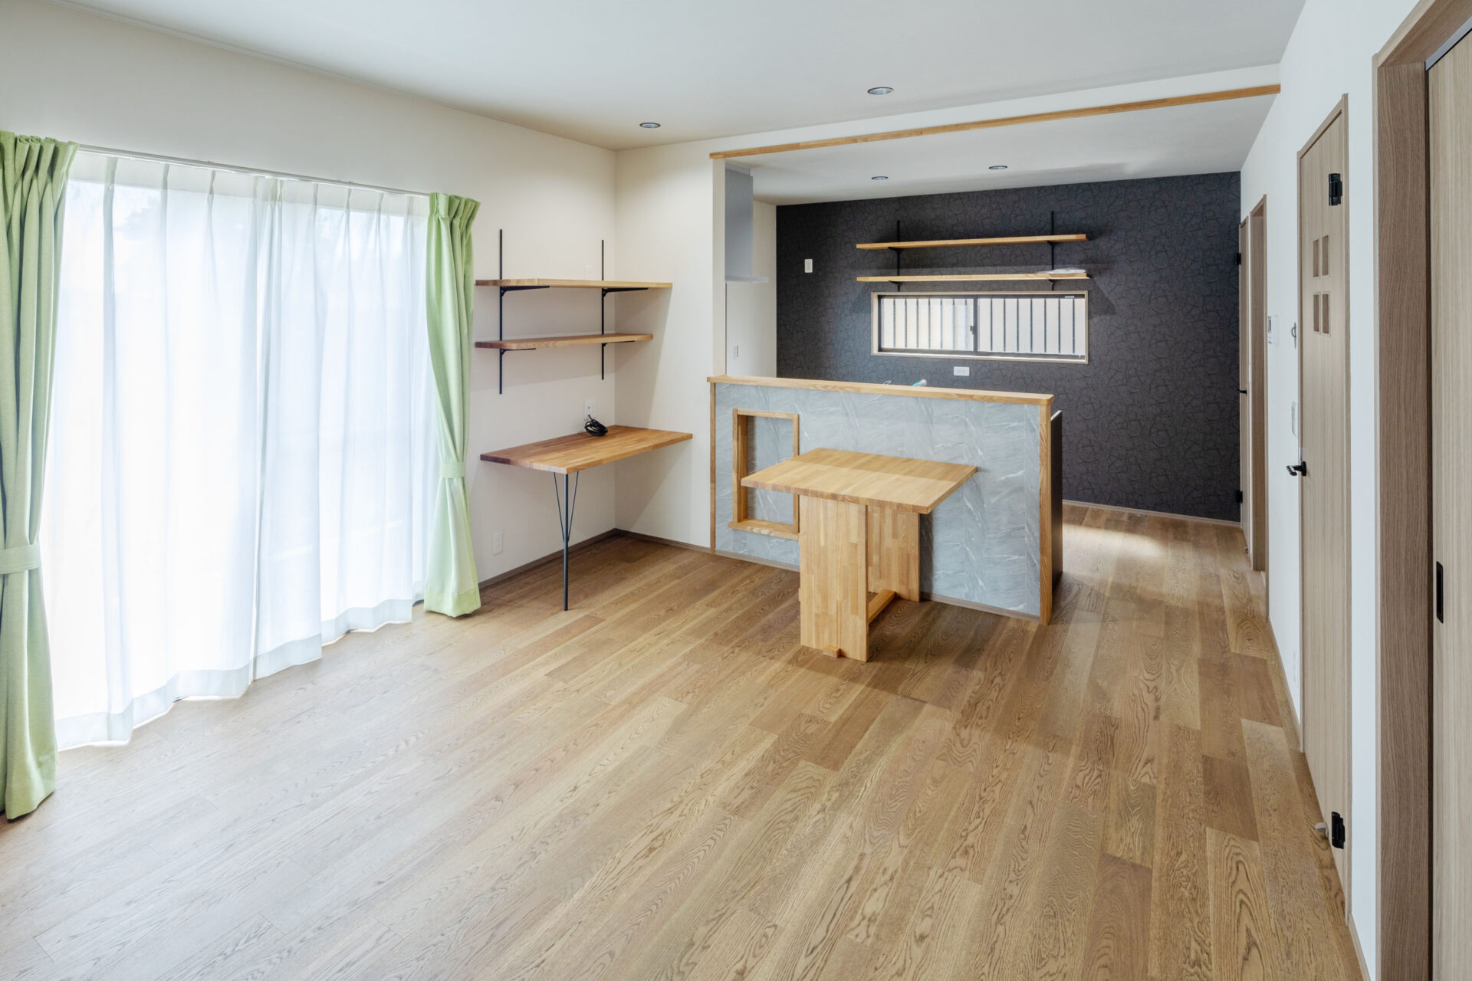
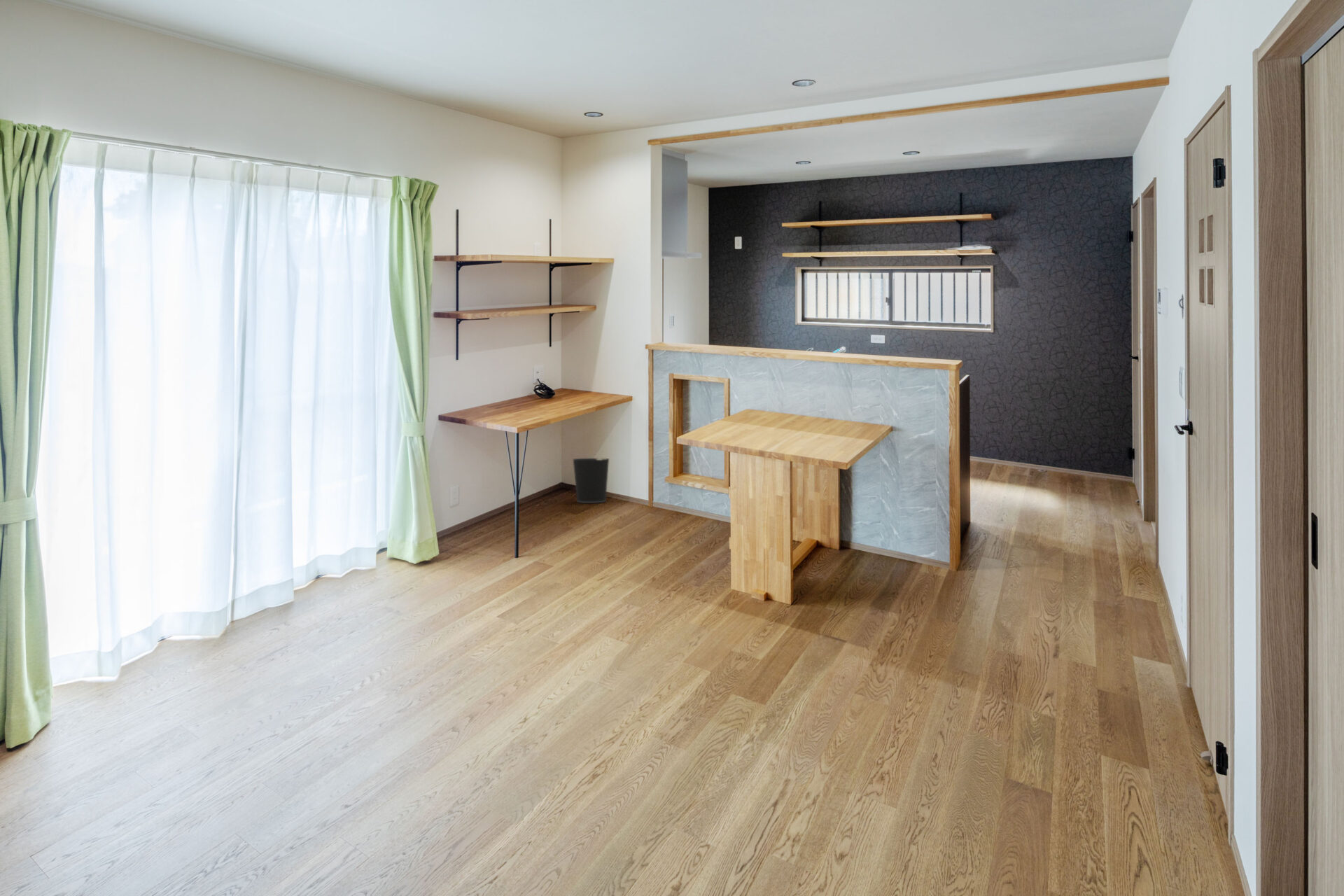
+ wastebasket (591, 480)
